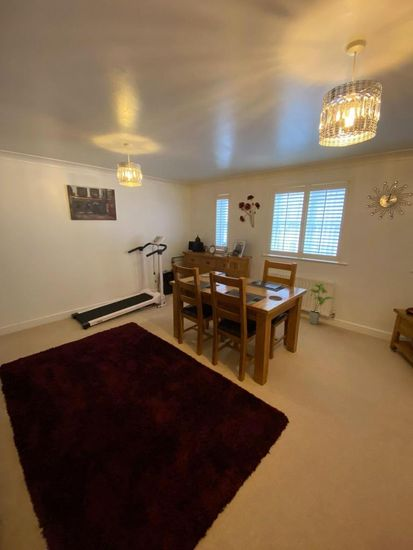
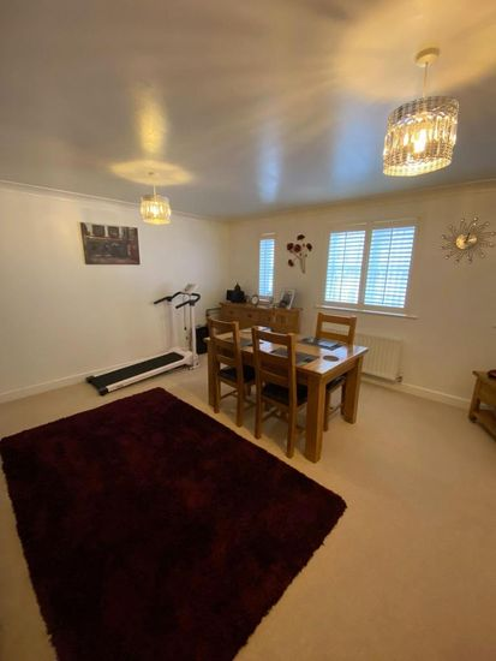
- house plant (318, 305)
